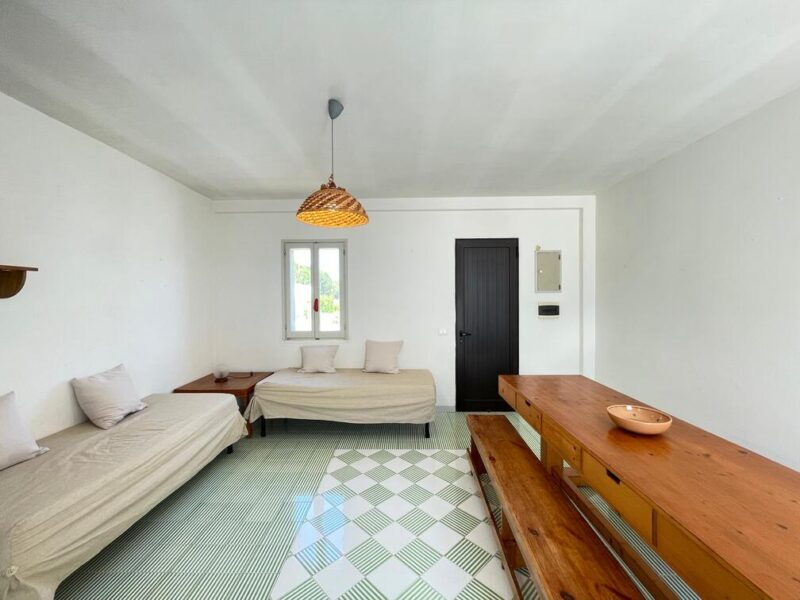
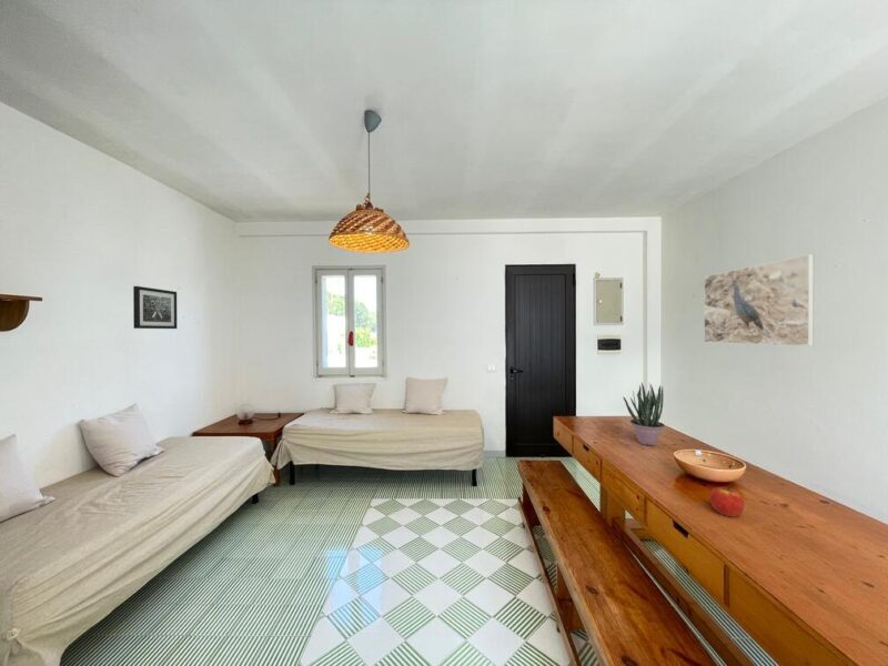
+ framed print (749, 305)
+ wall art (157, 309)
+ apple (726, 500)
+ potted plant (645, 412)
